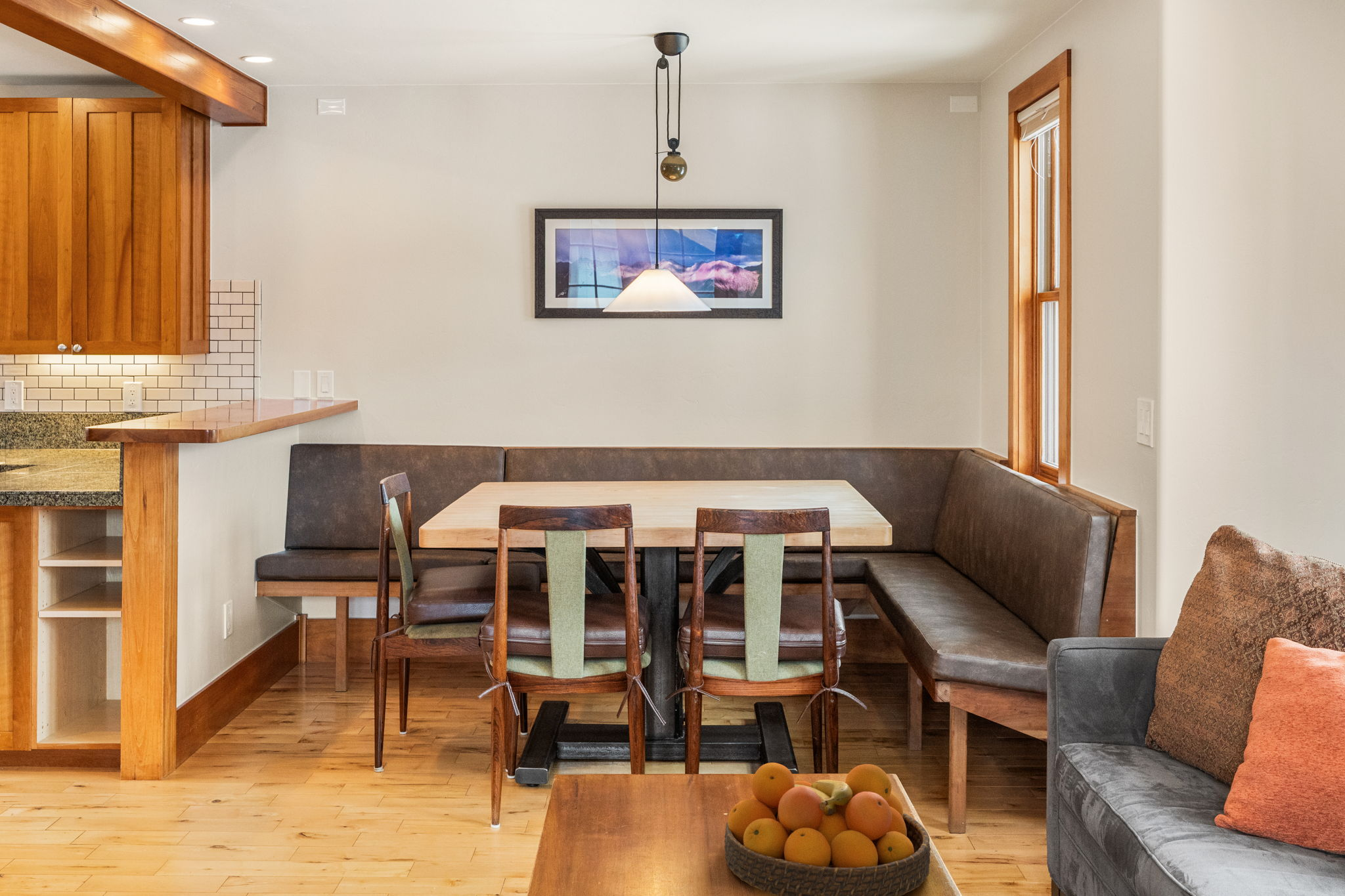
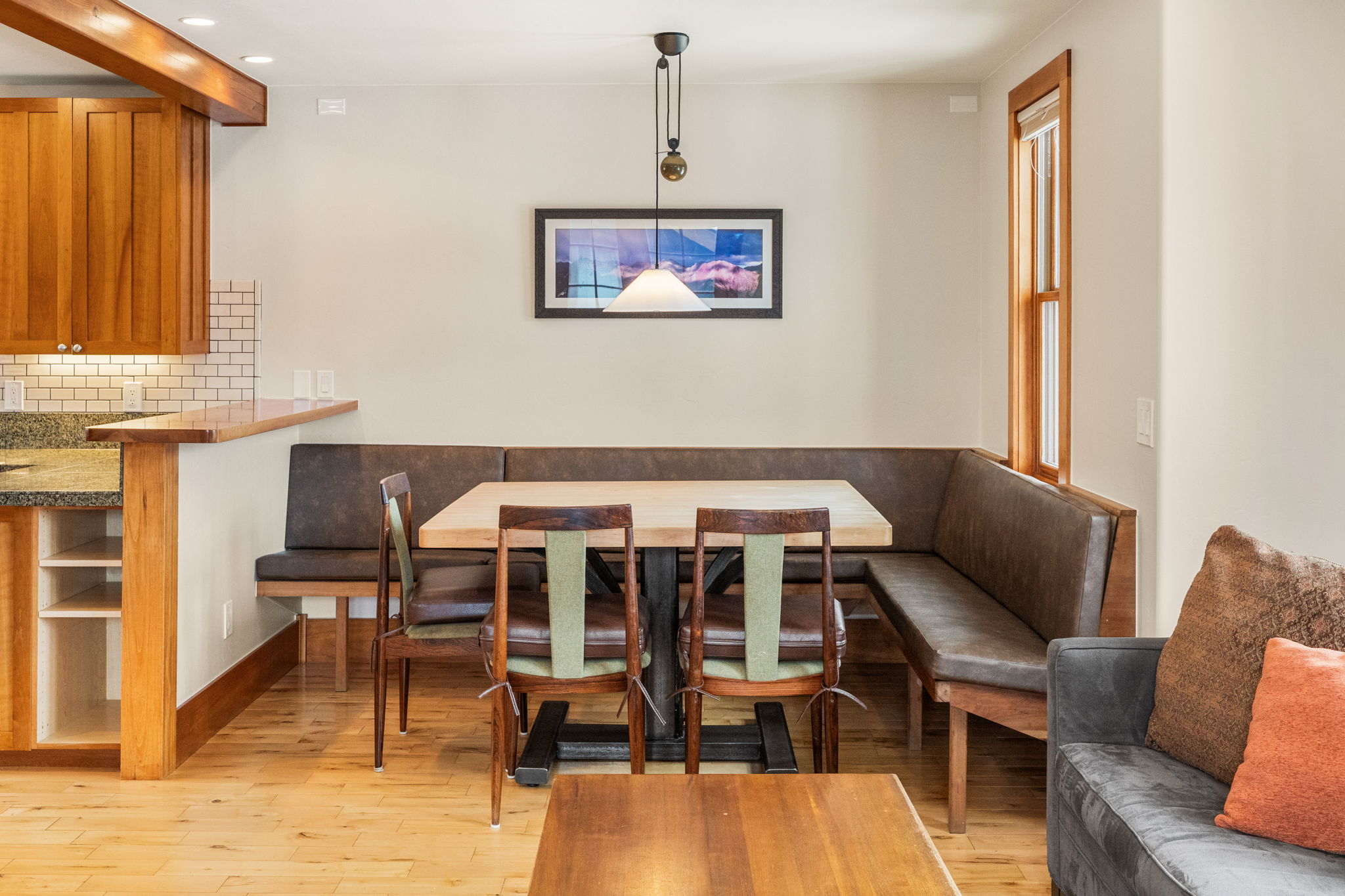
- fruit bowl (826, 816)
